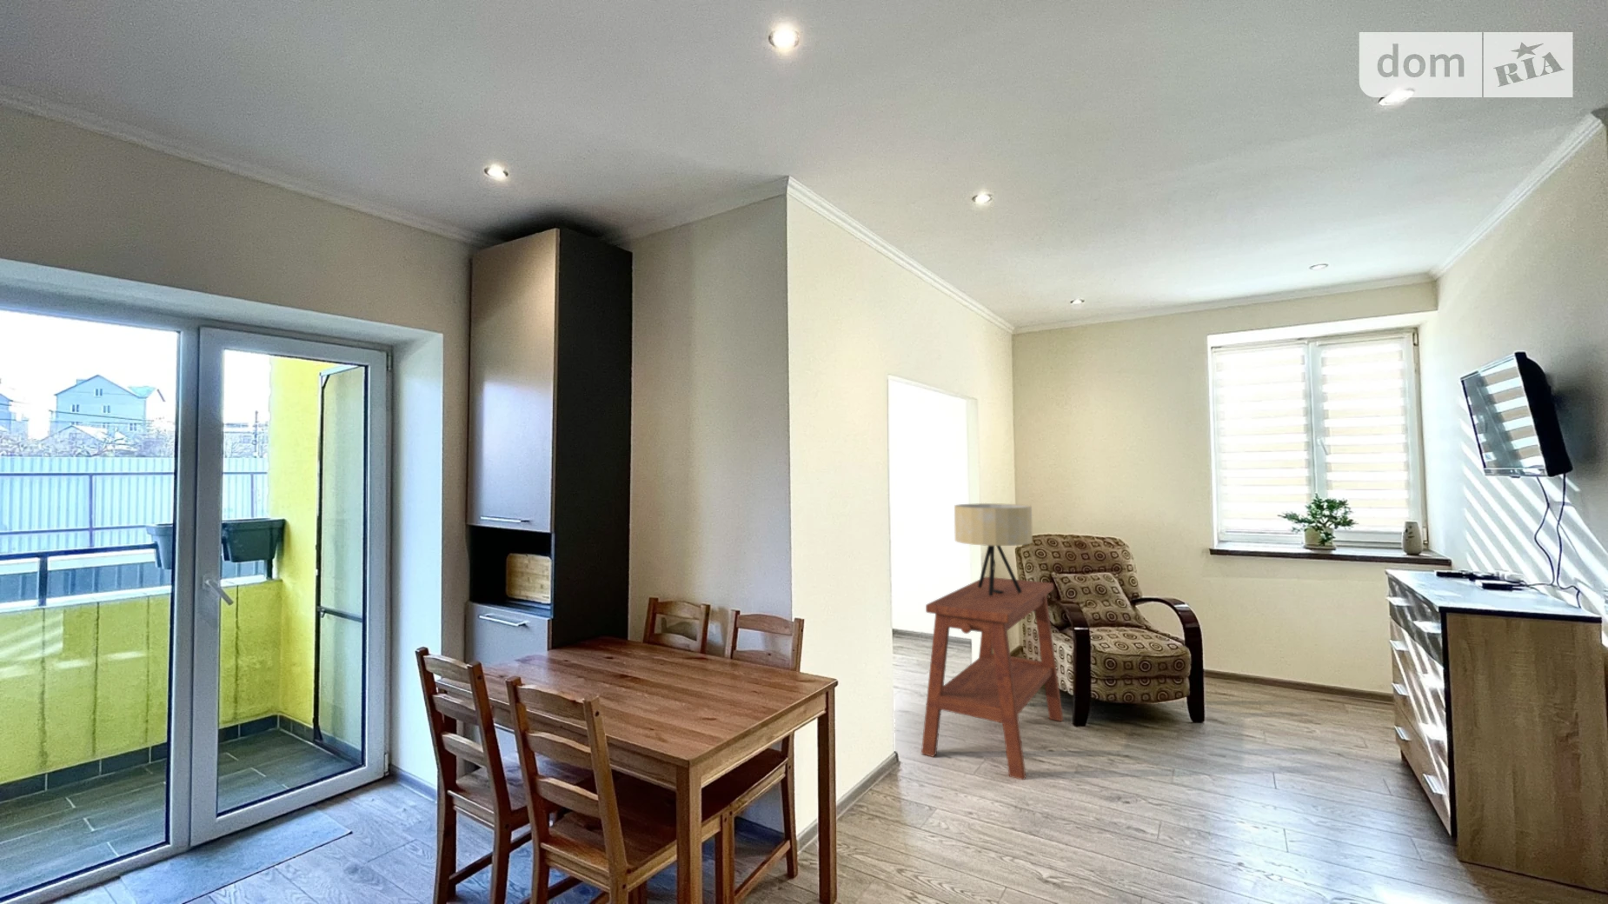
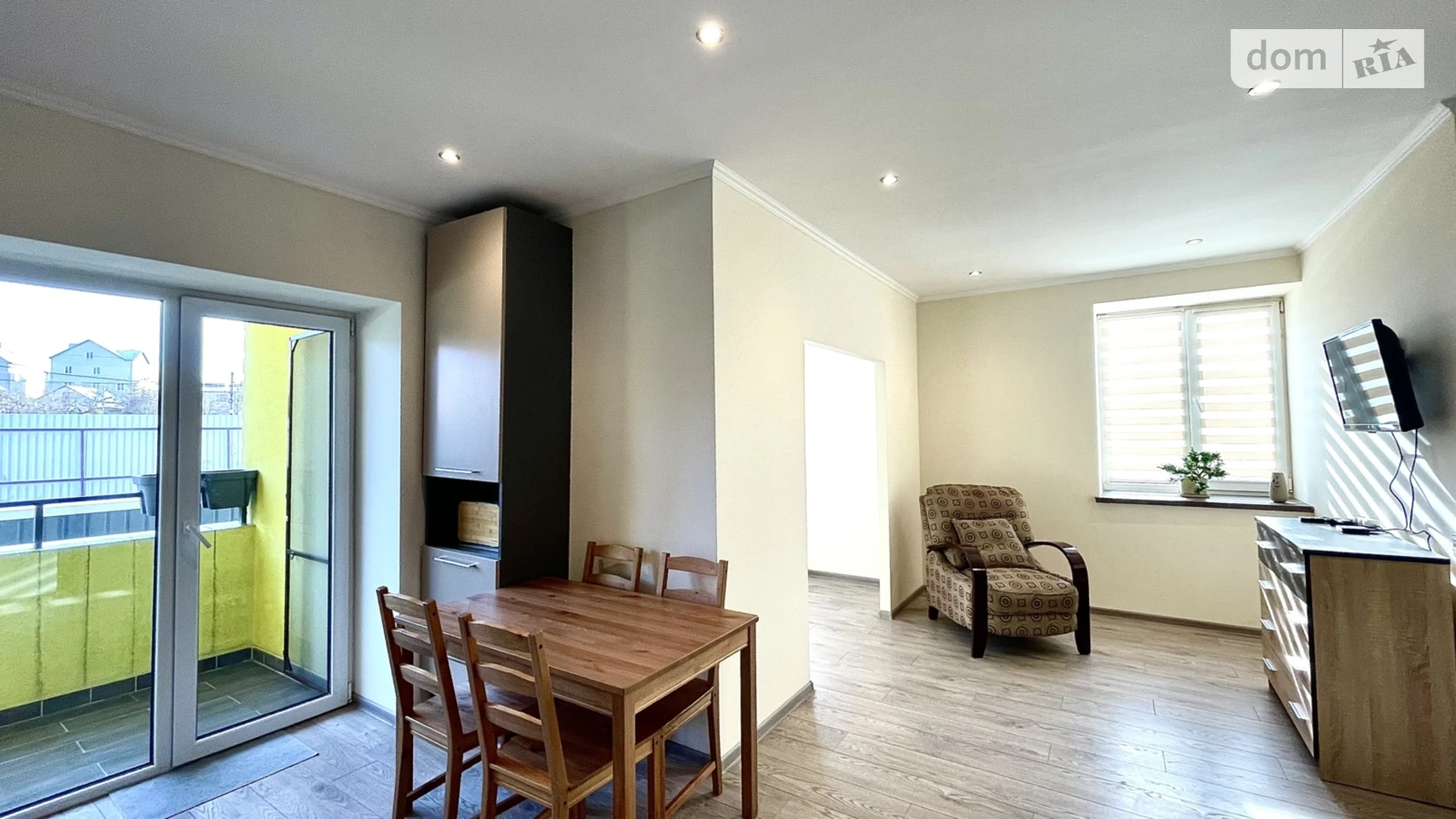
- side table (995, 663)
- table lamp (993, 547)
